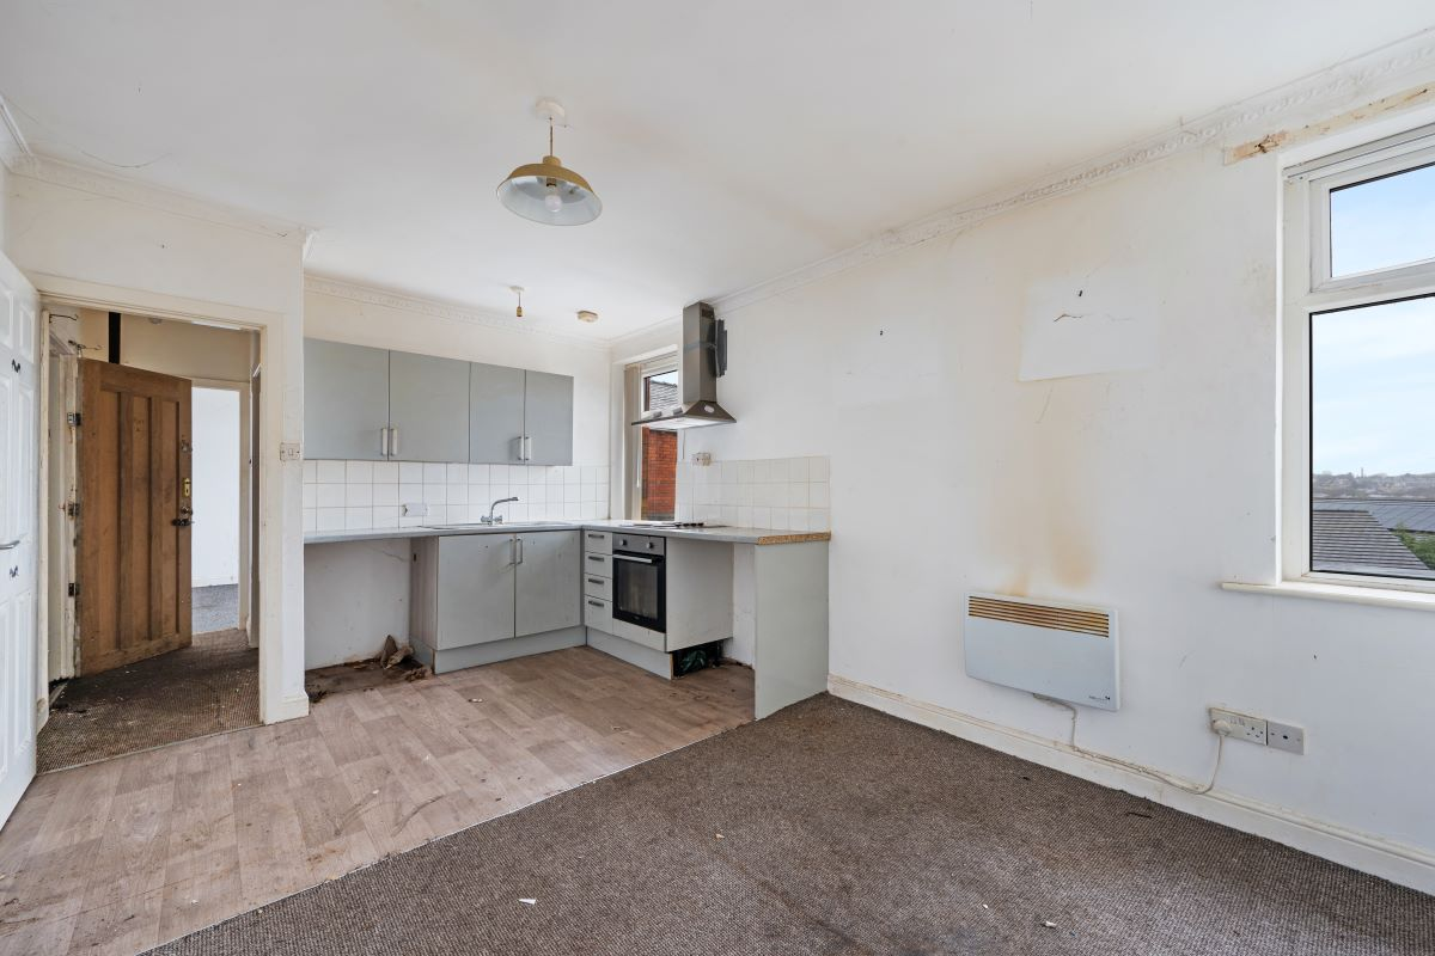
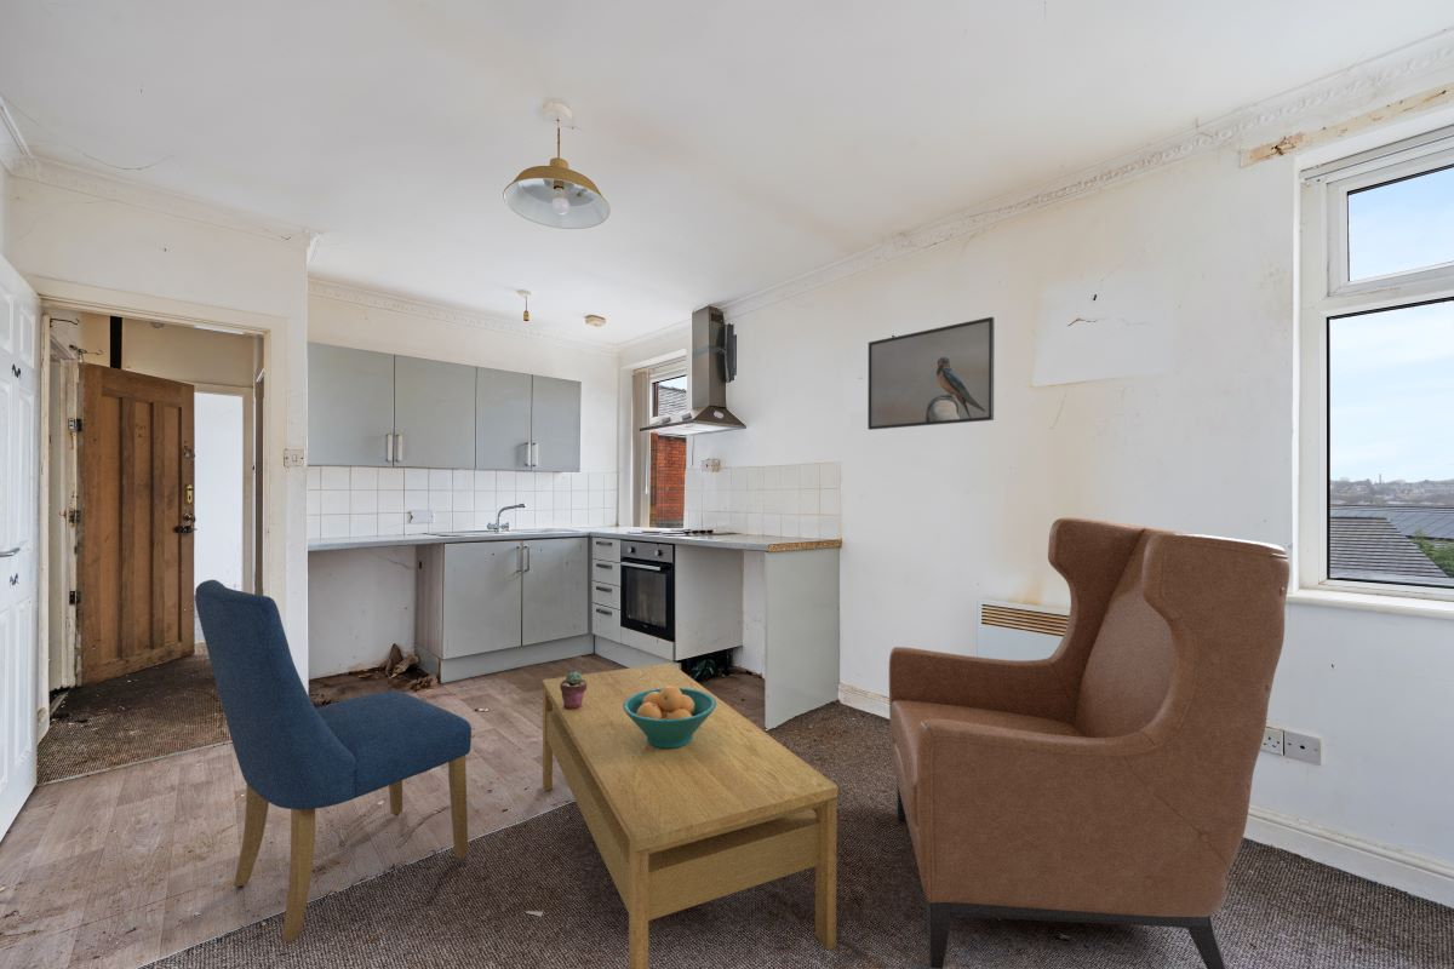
+ potted succulent (573, 688)
+ coffee table (658, 785)
+ chair (1057, 707)
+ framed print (926, 378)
+ fruit bowl (669, 712)
+ chair (334, 727)
